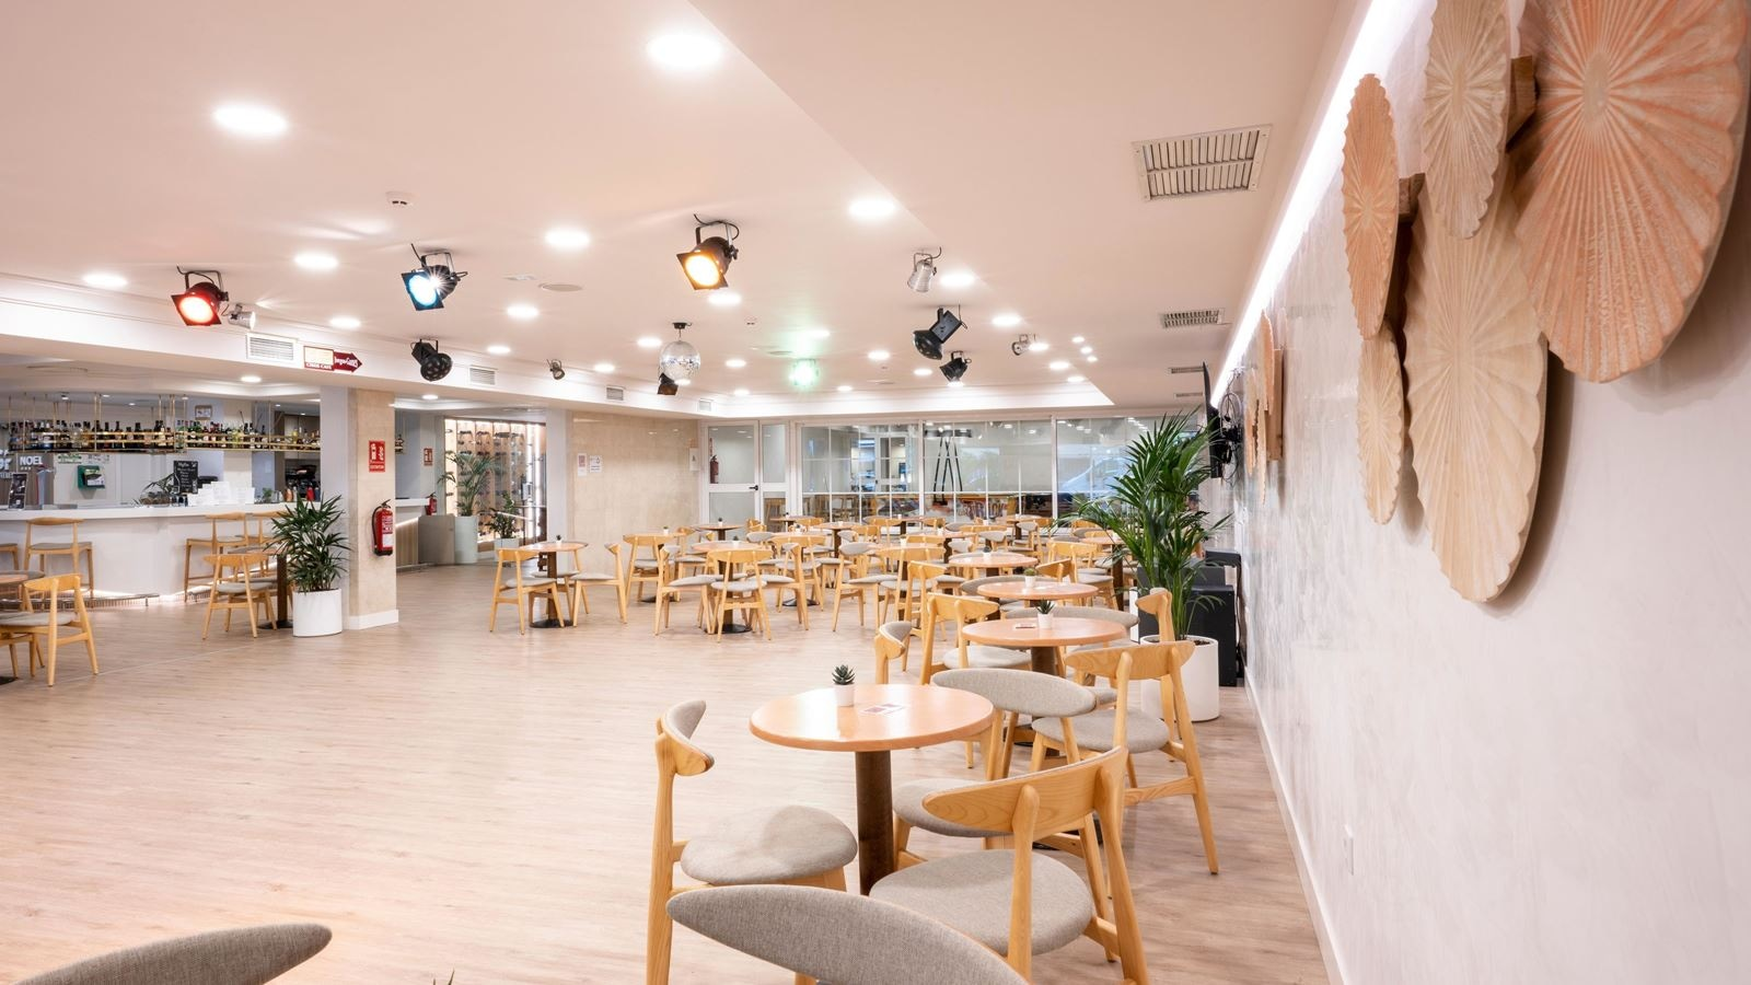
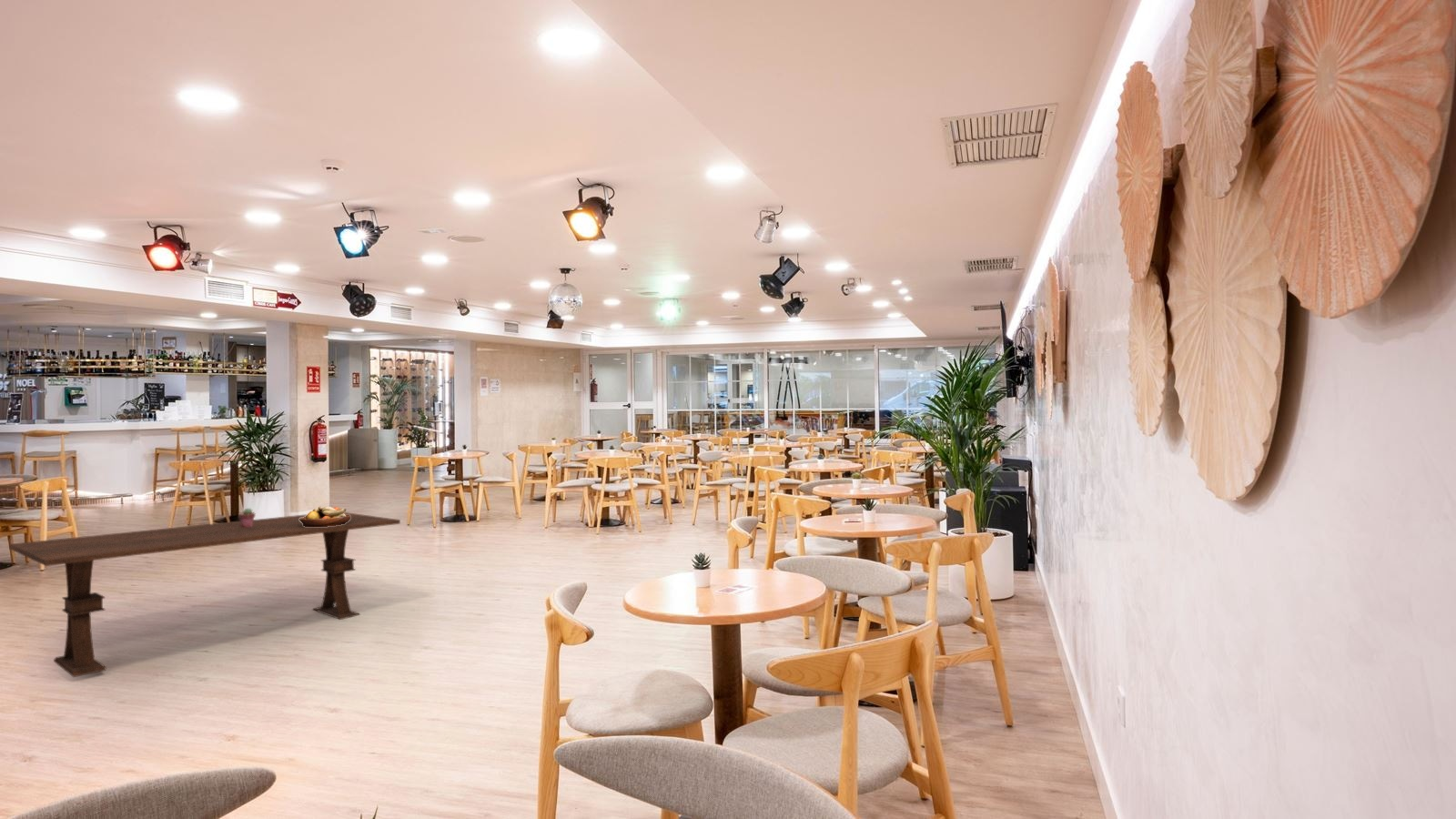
+ fruit bowl (326, 514)
+ potted succulent (247, 517)
+ dining table (217, 545)
